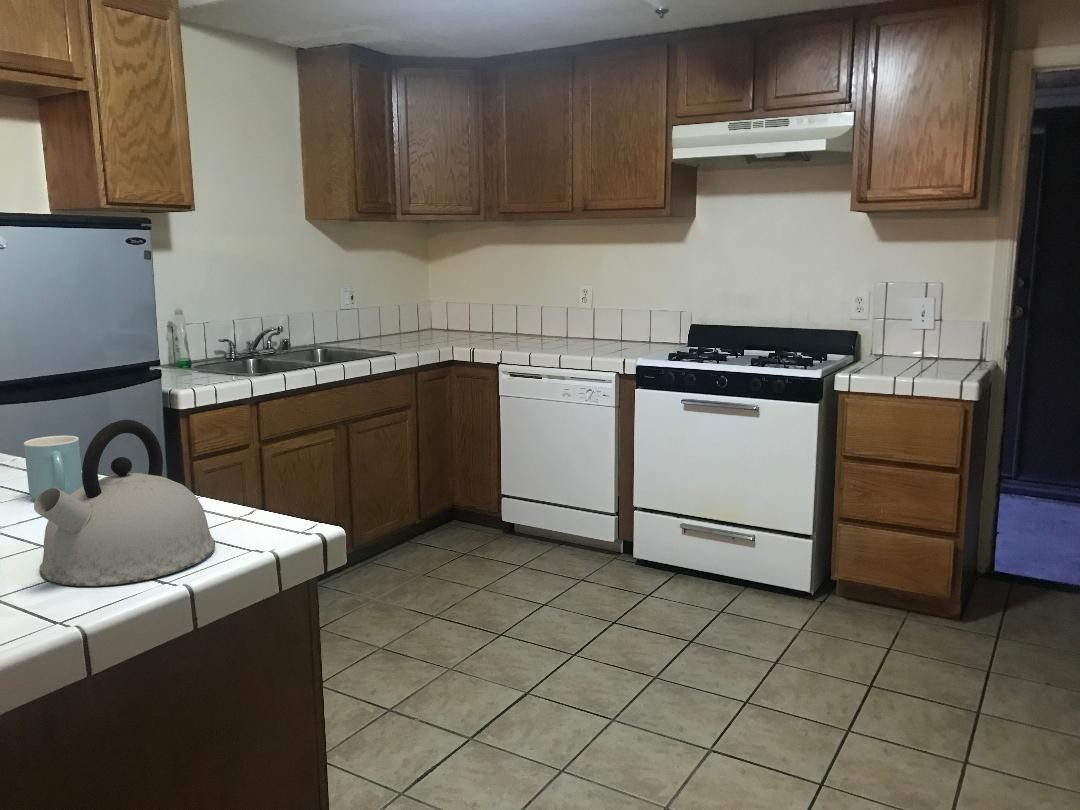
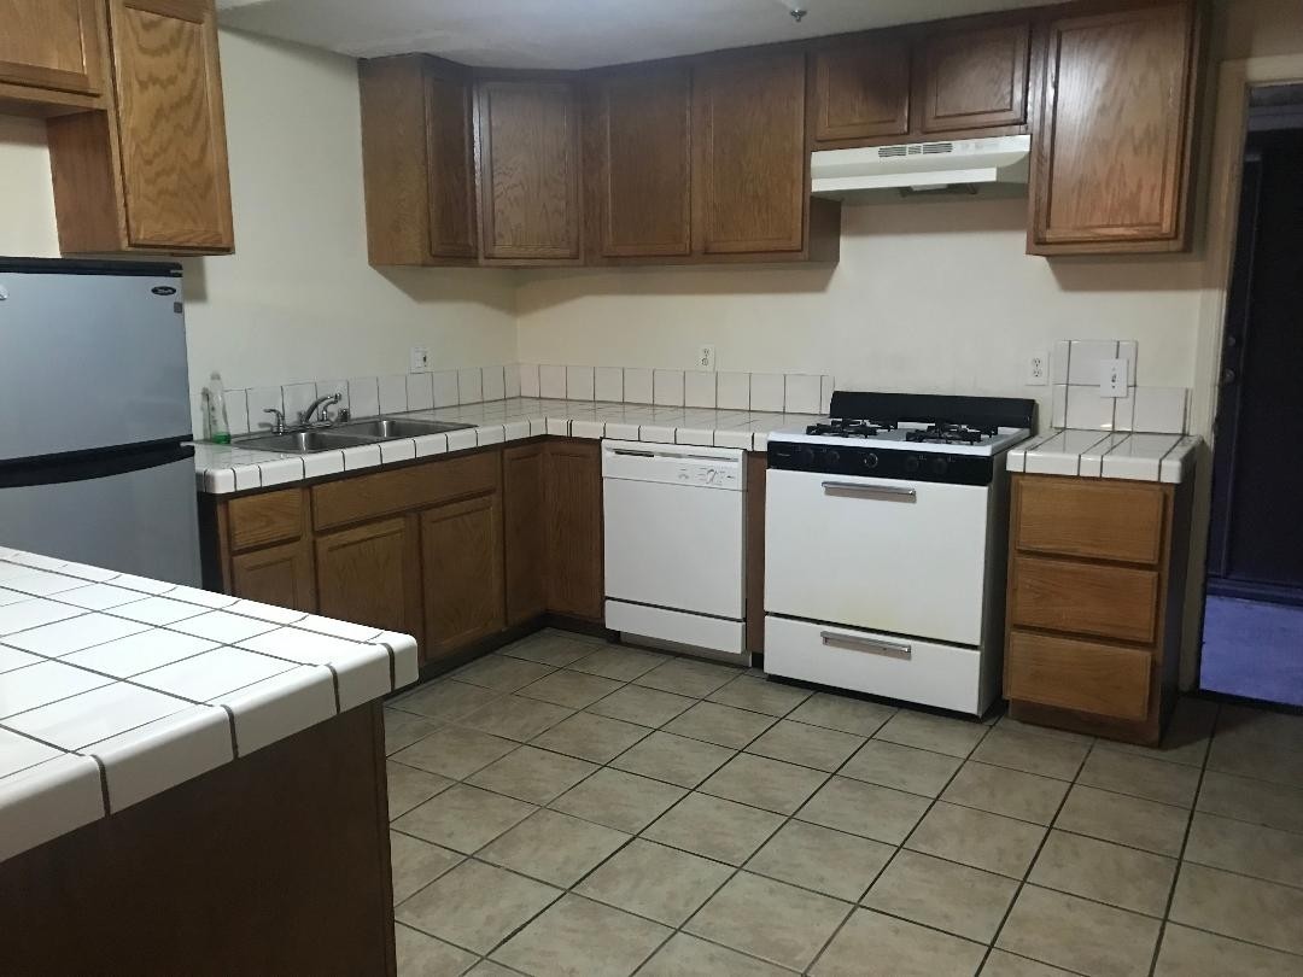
- kettle (118, 491)
- mug (55, 469)
